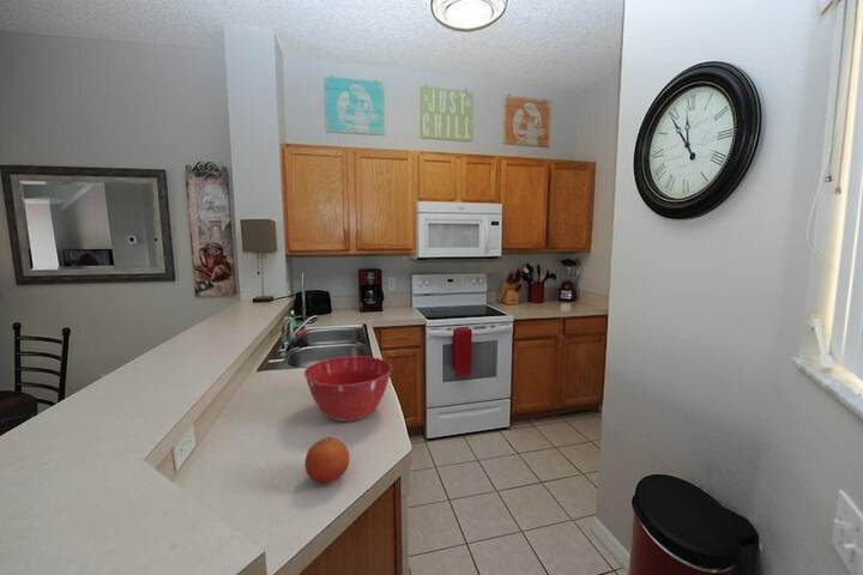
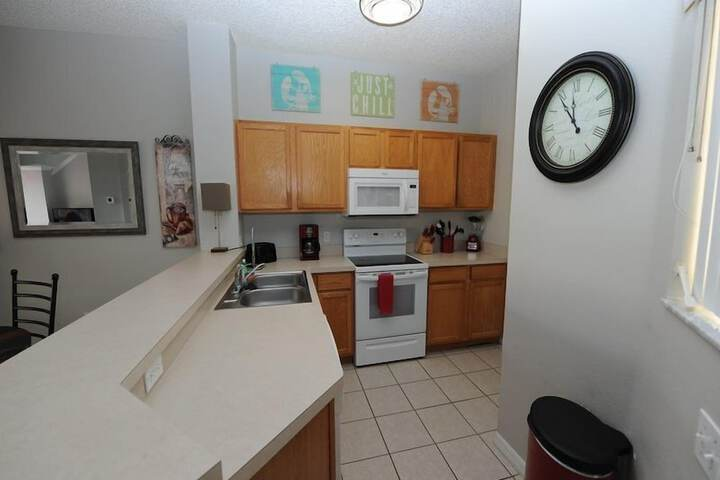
- fruit (326, 459)
- mixing bowl (349, 389)
